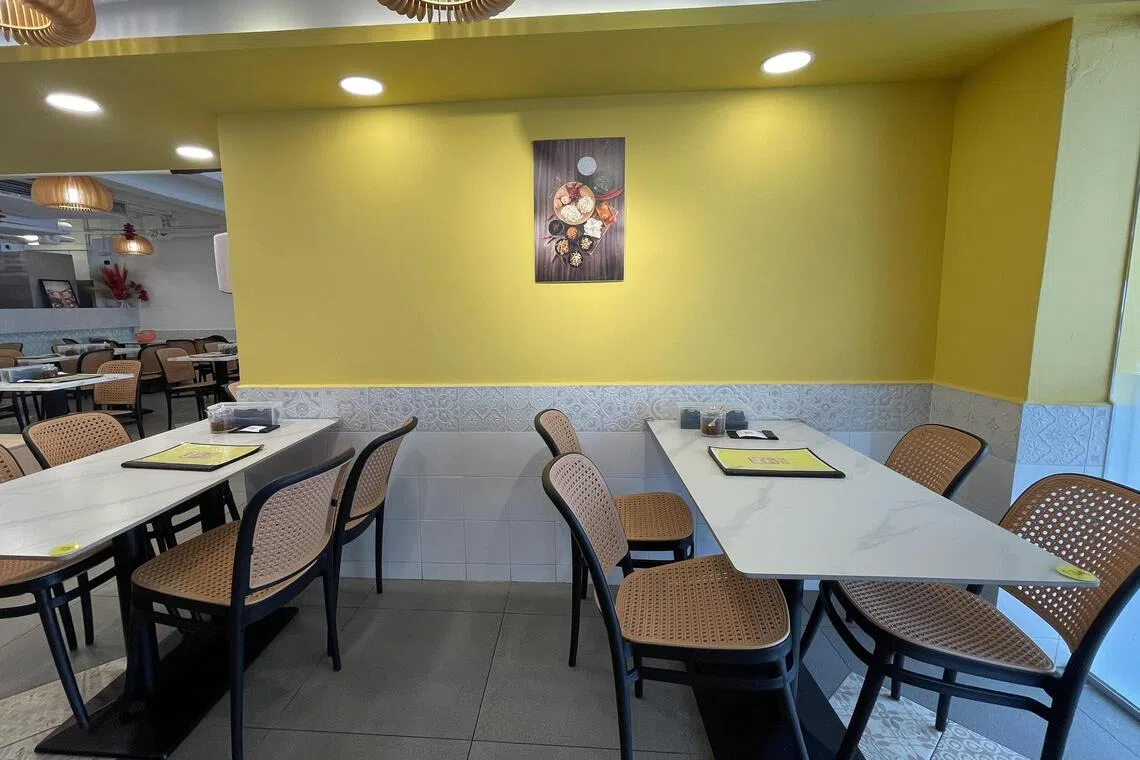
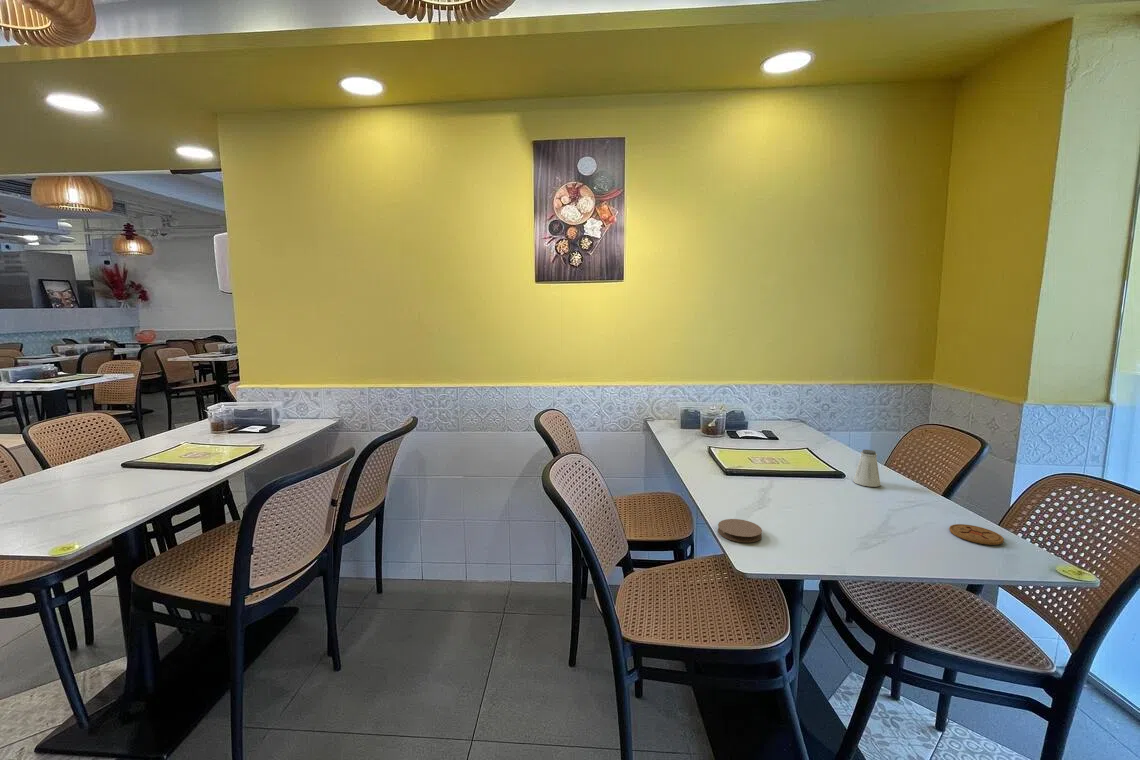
+ coaster (975, 534)
+ saltshaker (867, 466)
+ coaster (739, 530)
